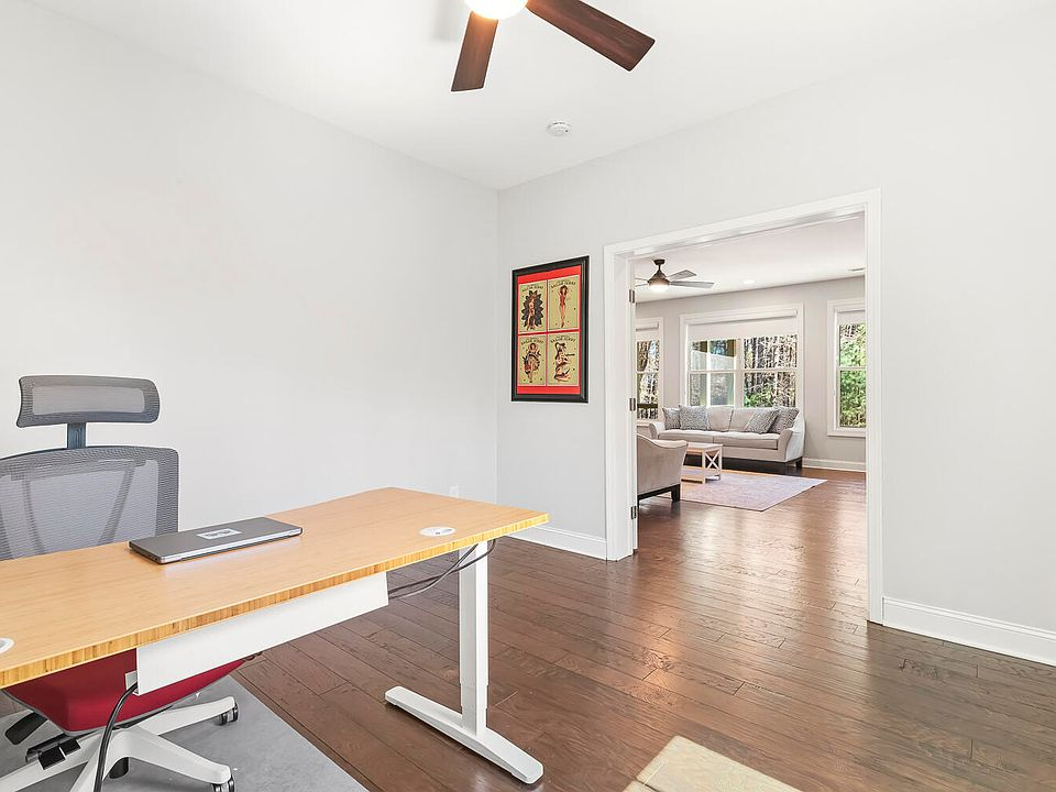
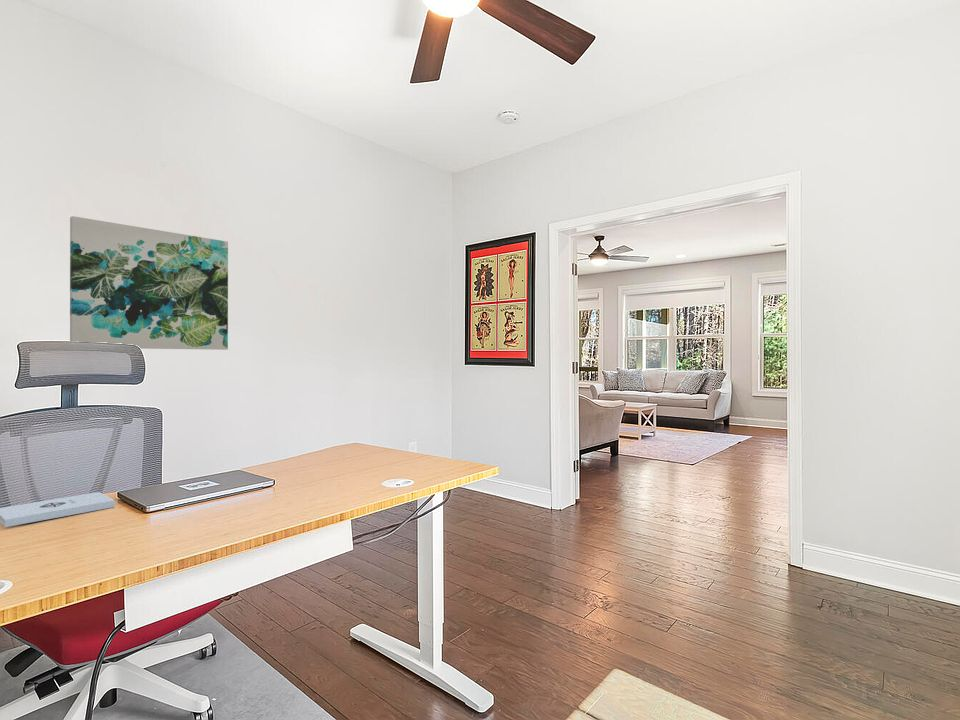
+ wall art (156, 289)
+ notepad (56, 507)
